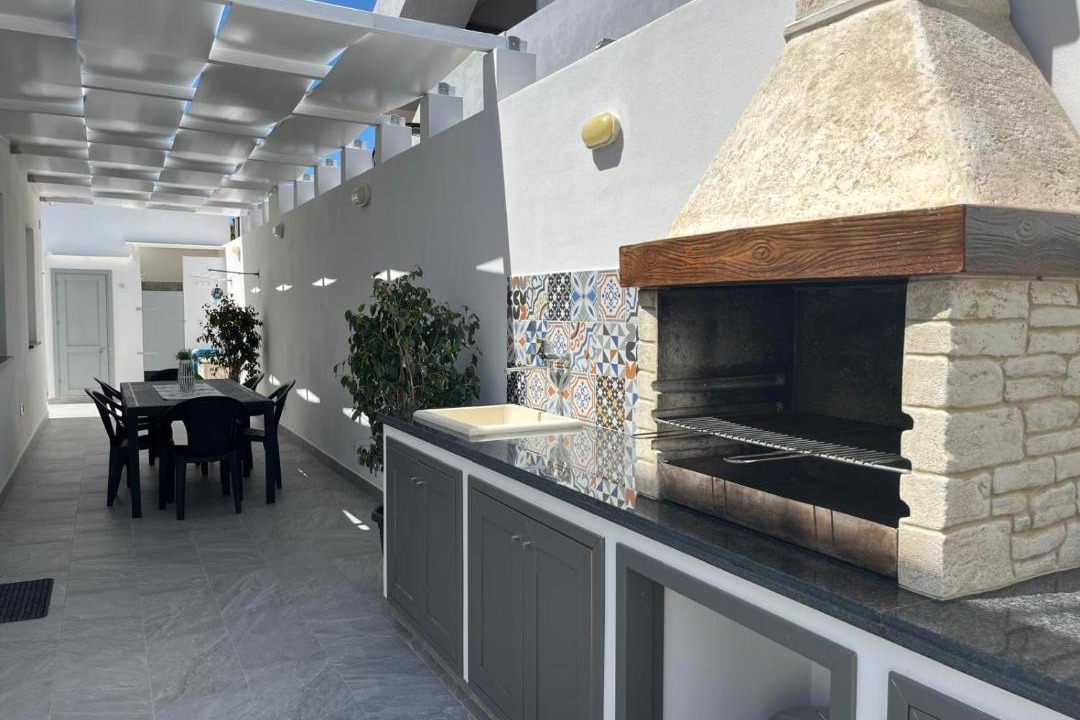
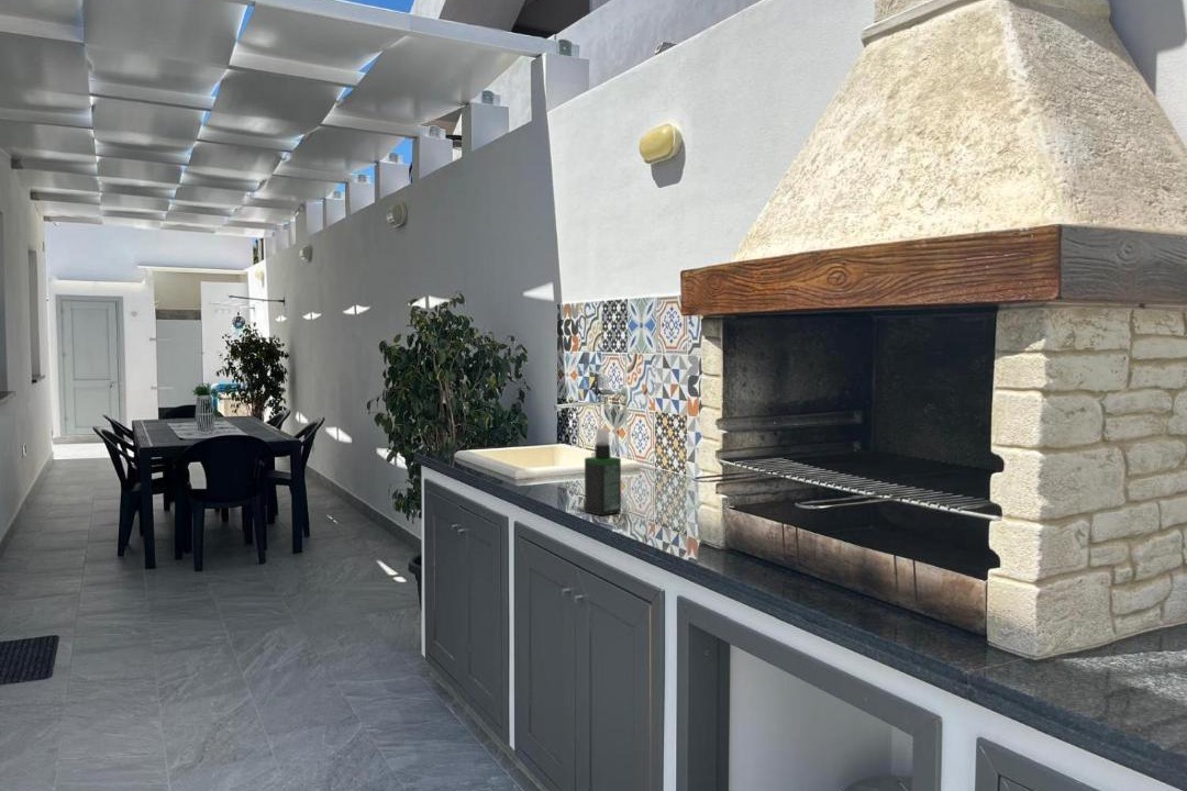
+ spray bottle (602, 470)
